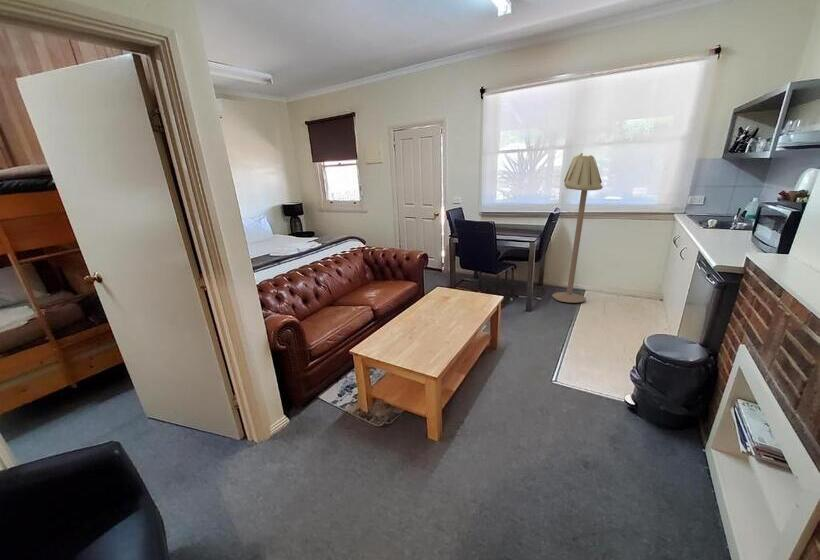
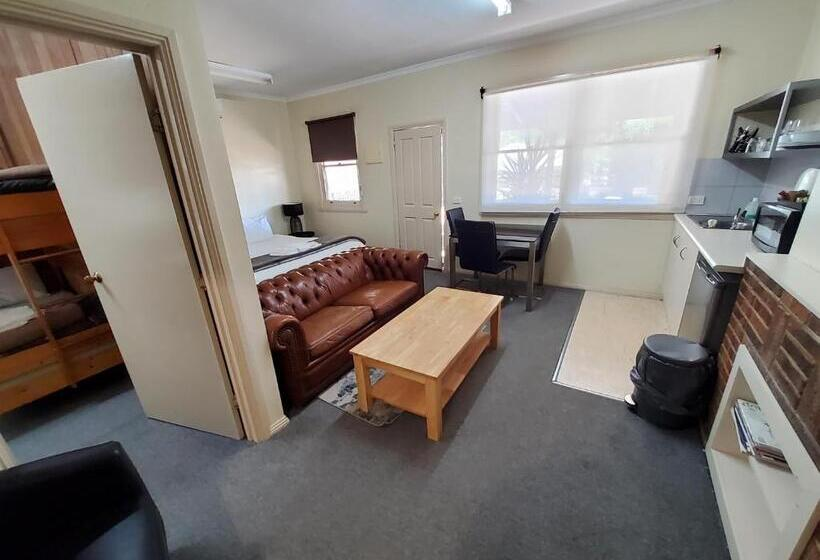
- floor lamp (577, 229)
